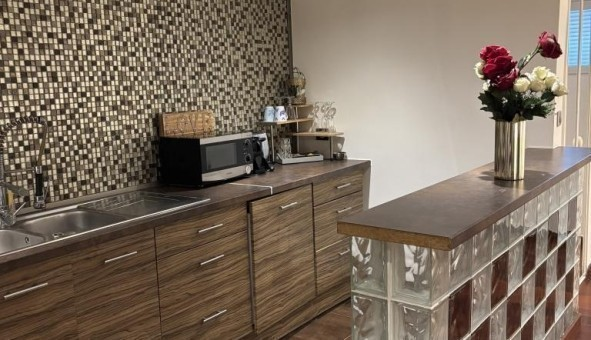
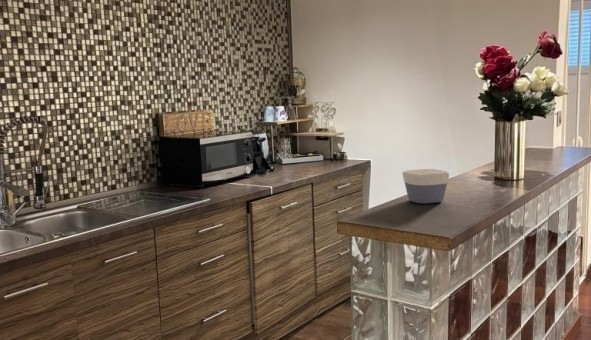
+ bowl (425, 186)
